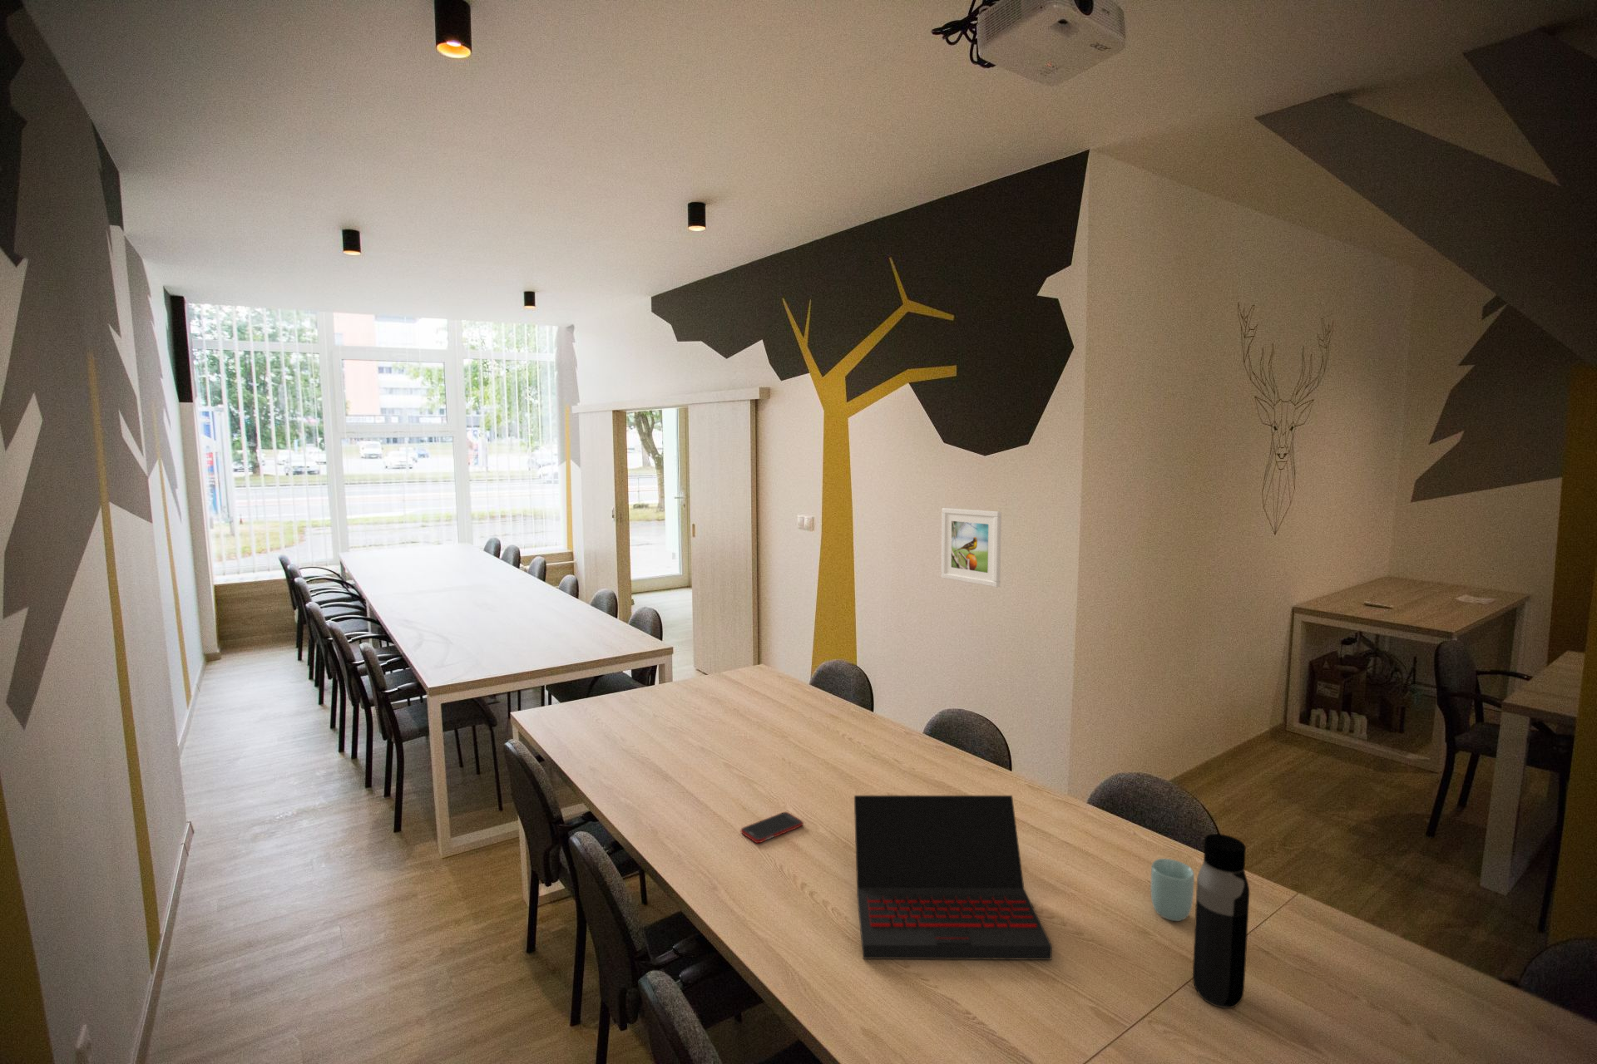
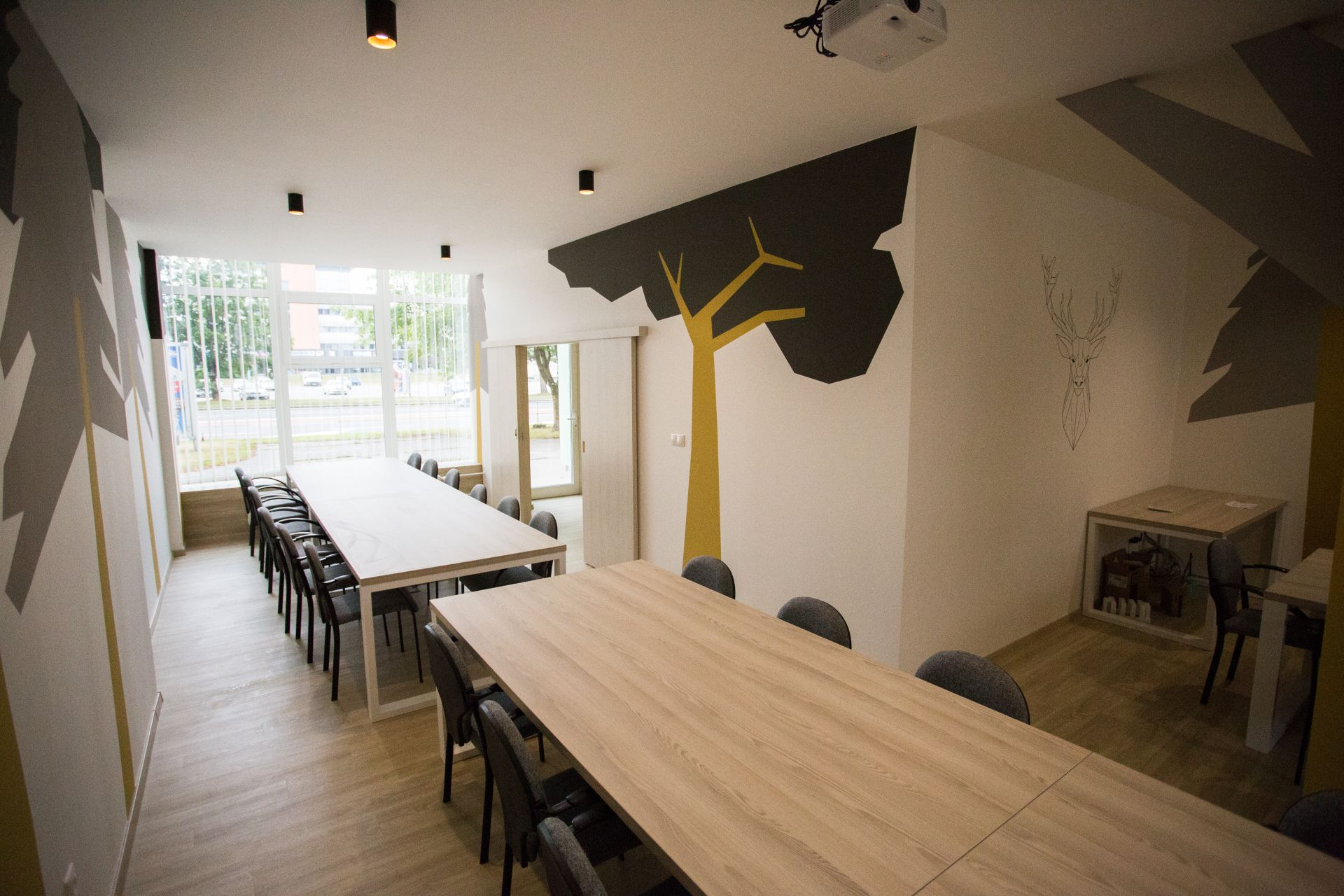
- laptop (943, 867)
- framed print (970, 546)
- cup (1172, 891)
- cell phone (772, 826)
- water bottle (1222, 919)
